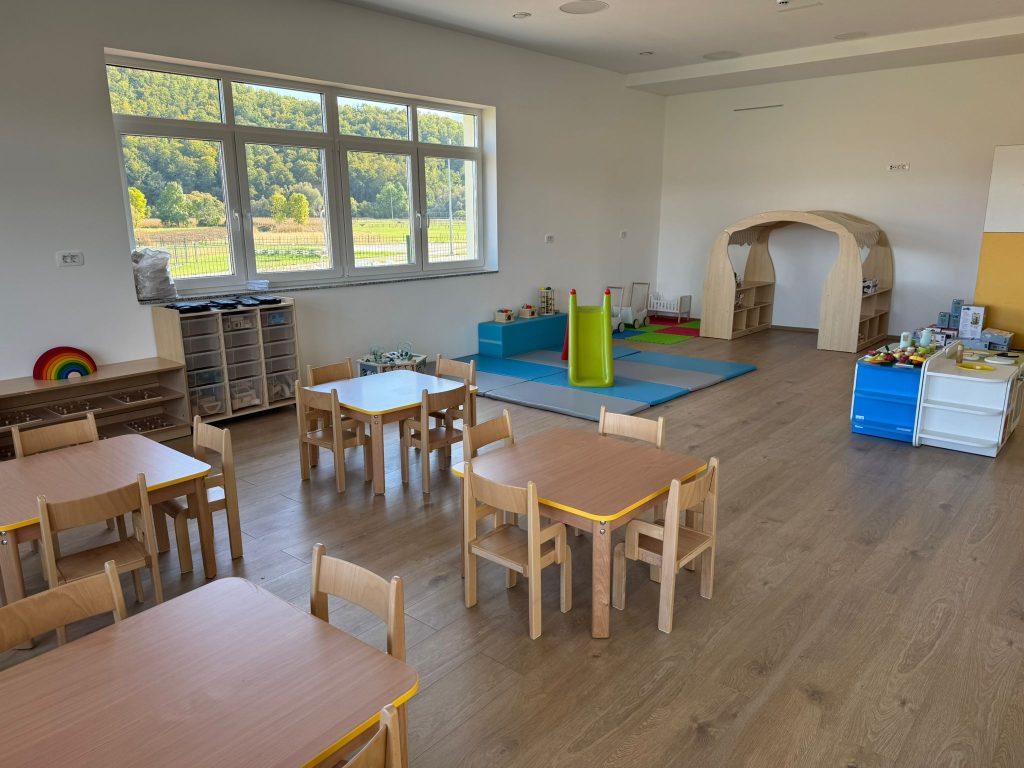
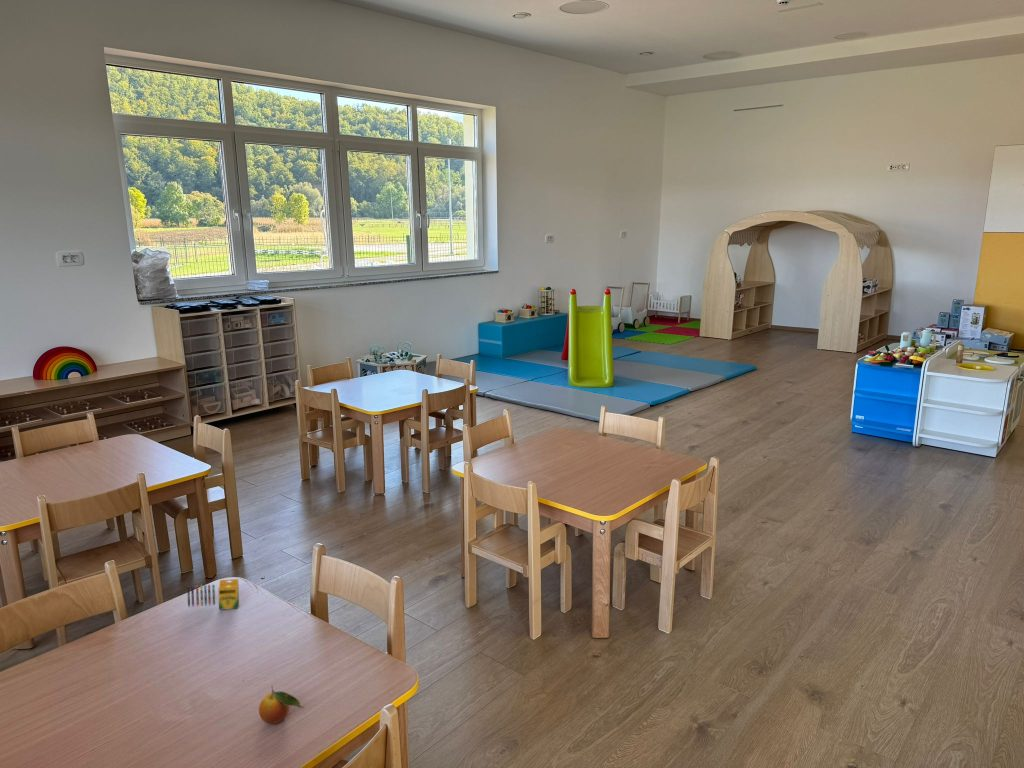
+ fruit (282, 703)
+ crayon (214, 593)
